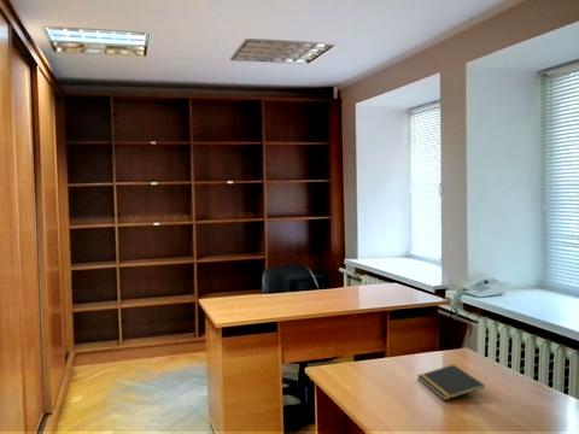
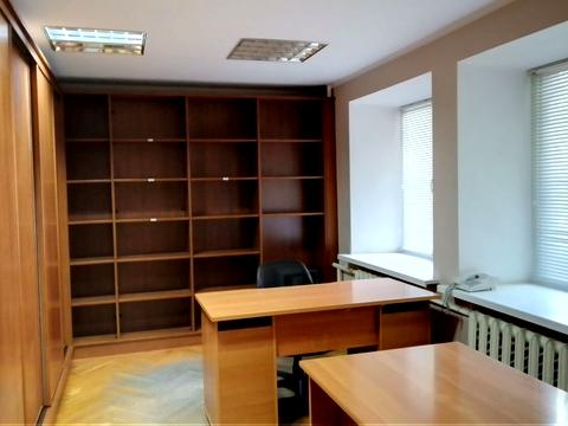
- notepad (449, 381)
